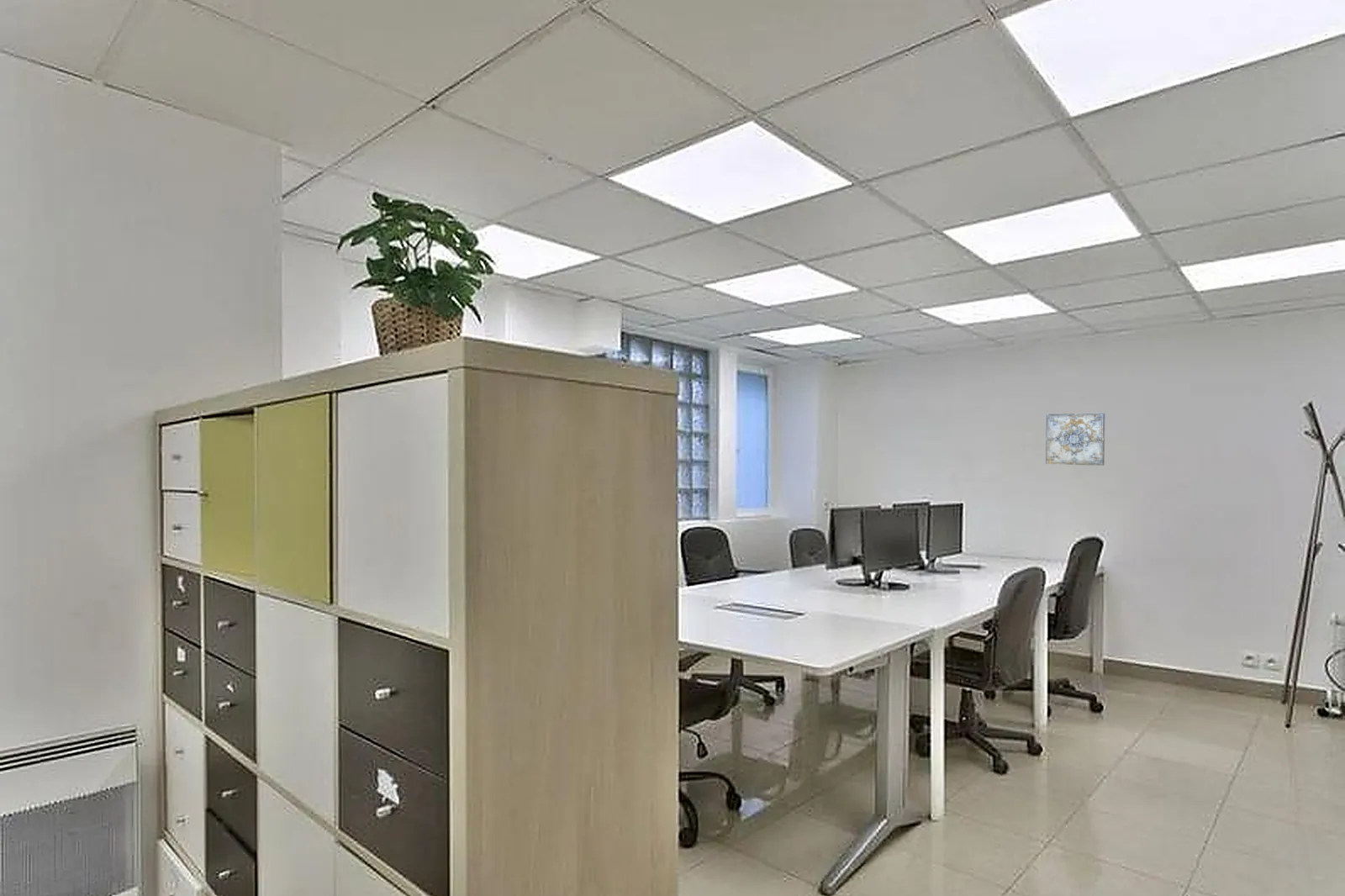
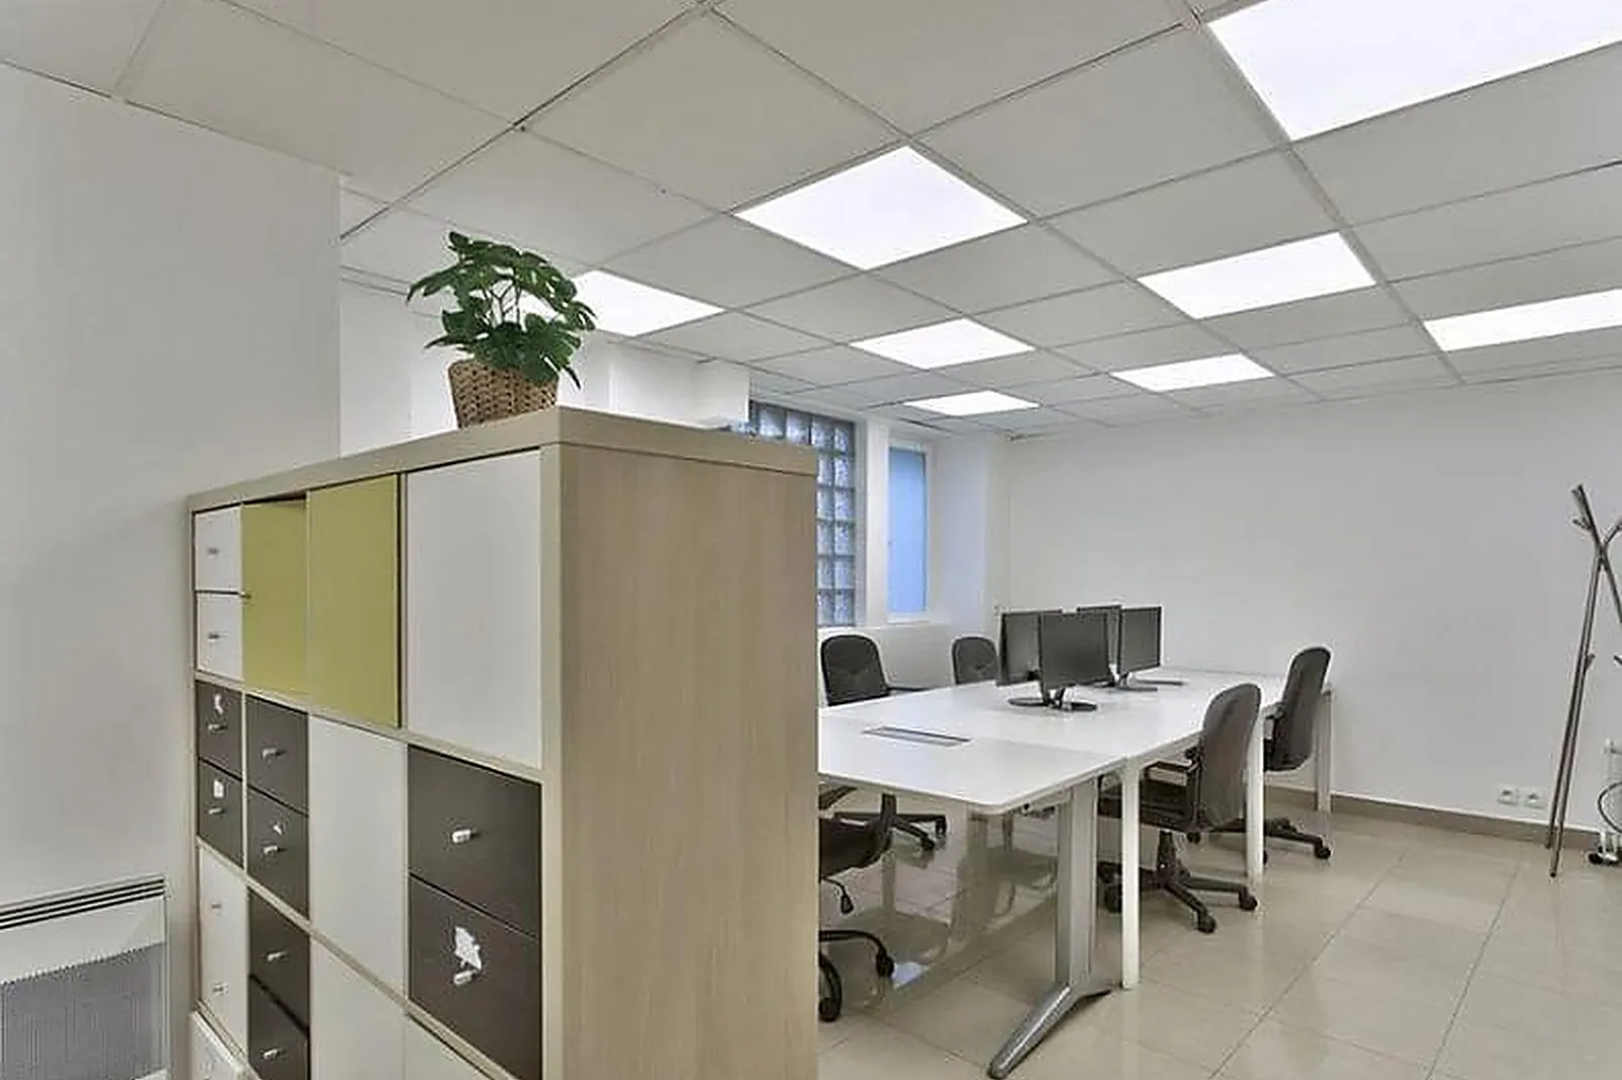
- wall art (1074, 439)
